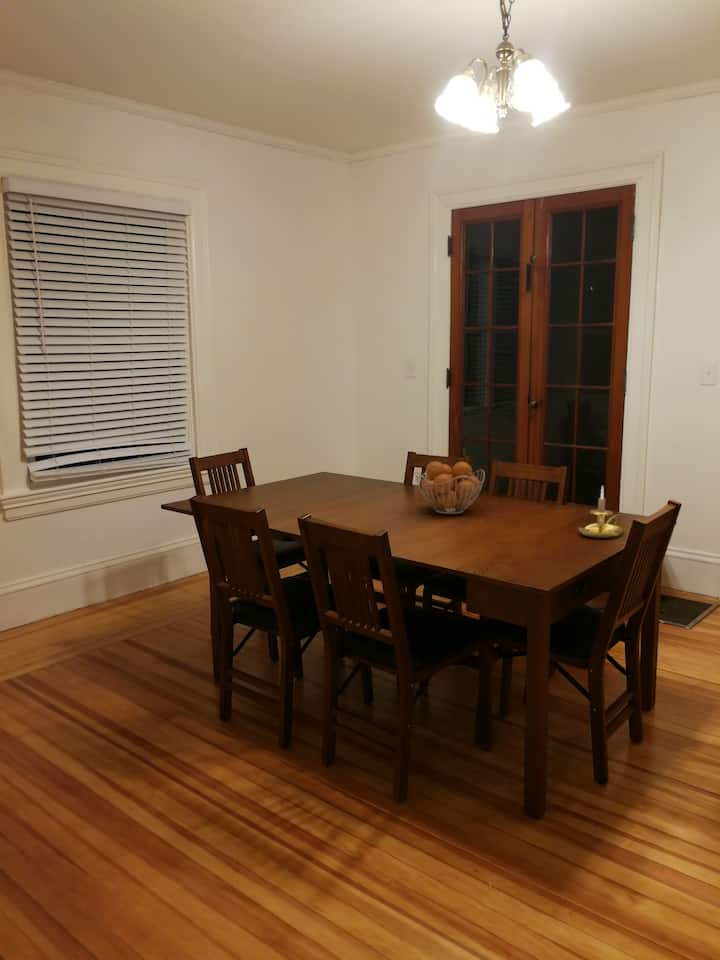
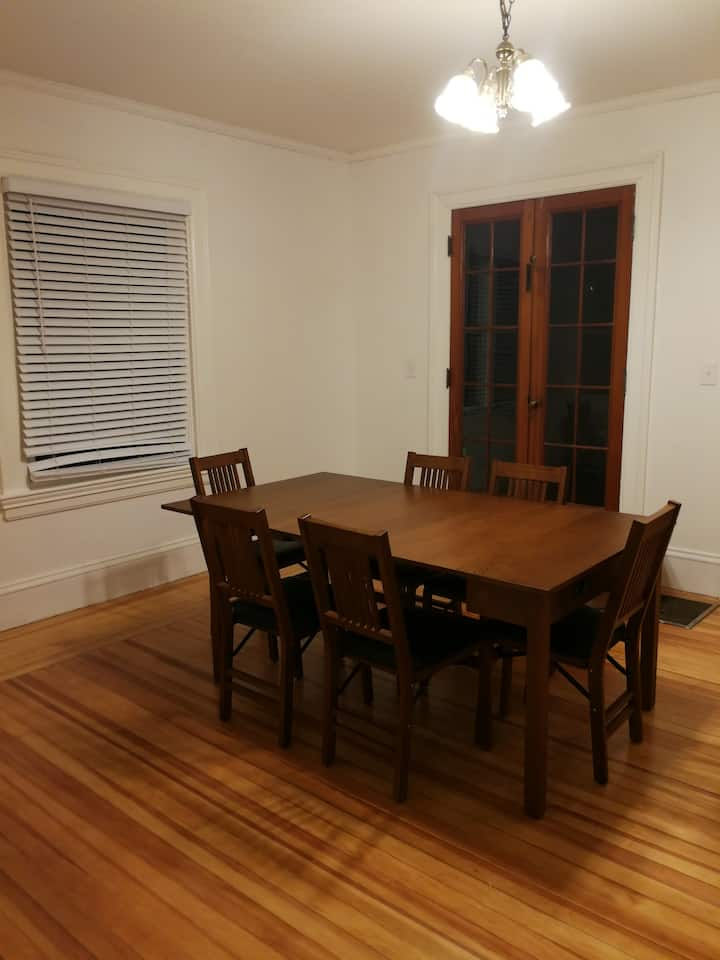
- fruit basket (449, 486)
- candle holder (603, 509)
